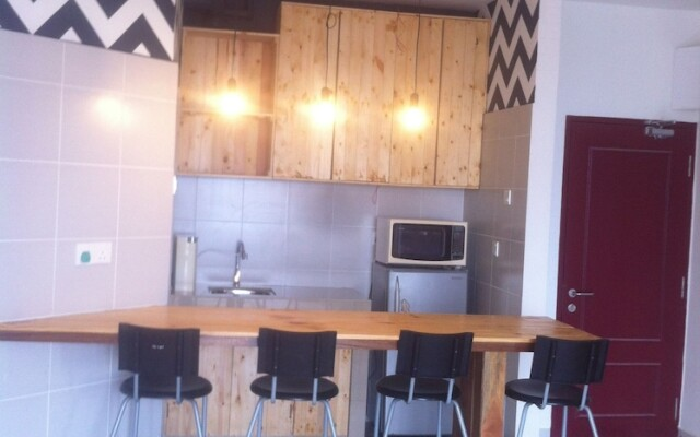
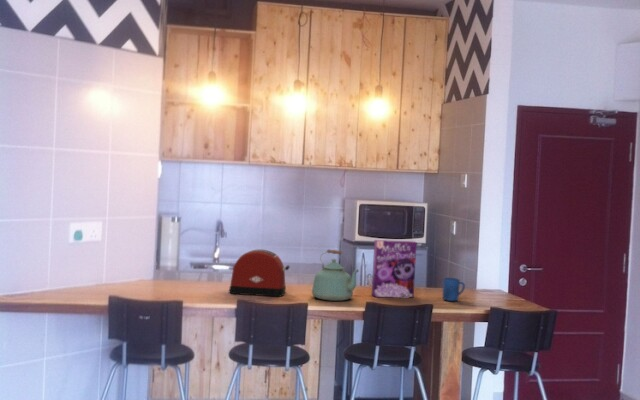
+ kettle (336, 274)
+ cereal box (394, 268)
+ toaster (260, 271)
+ mug (454, 289)
